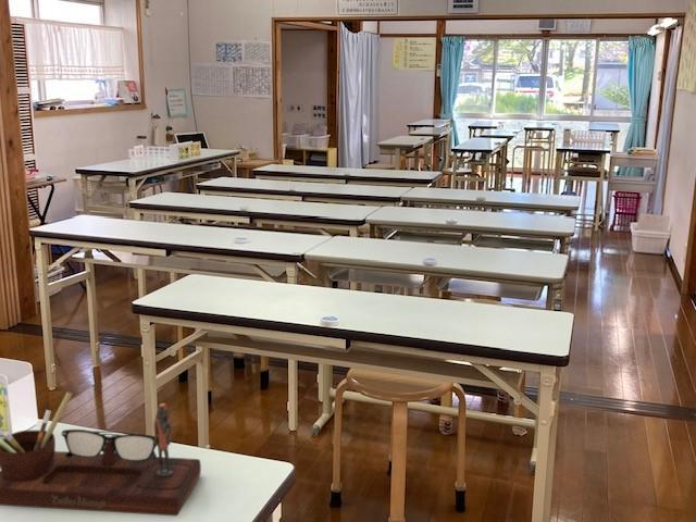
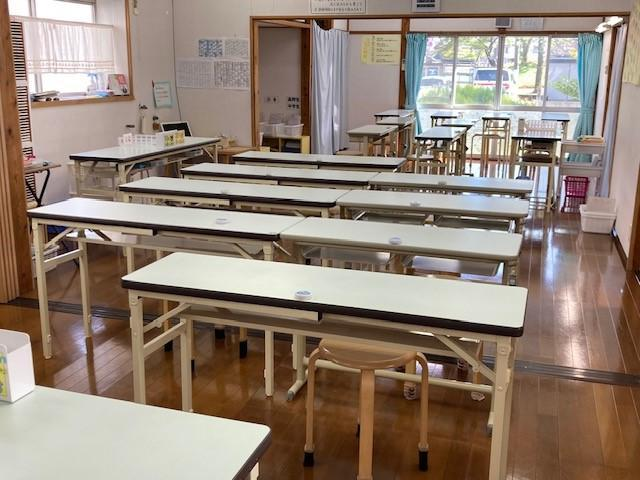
- desk organizer (86, 445)
